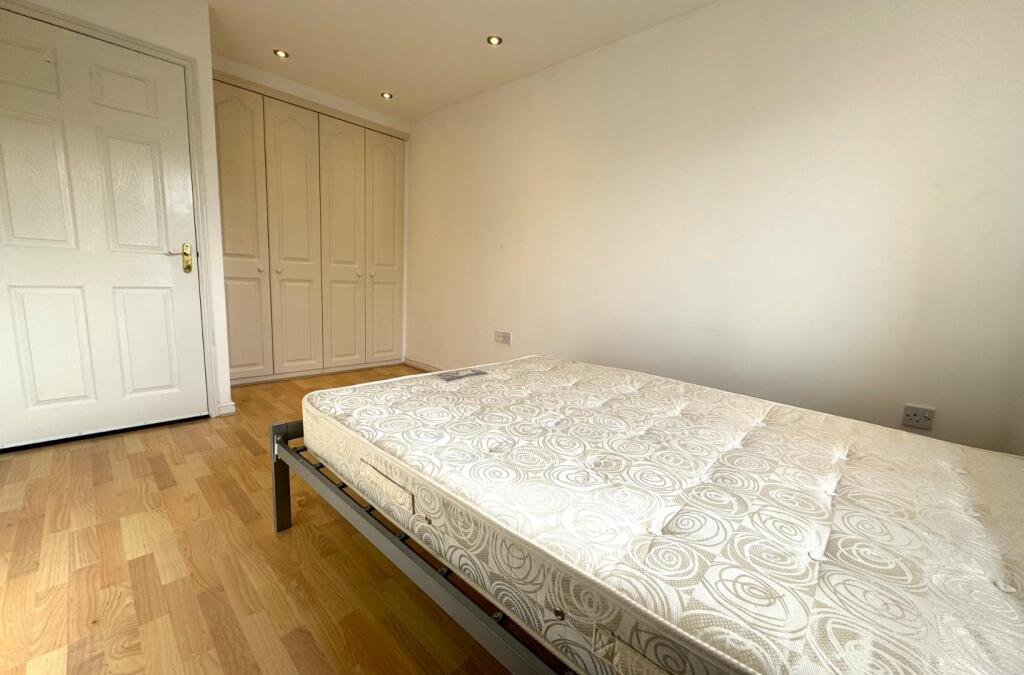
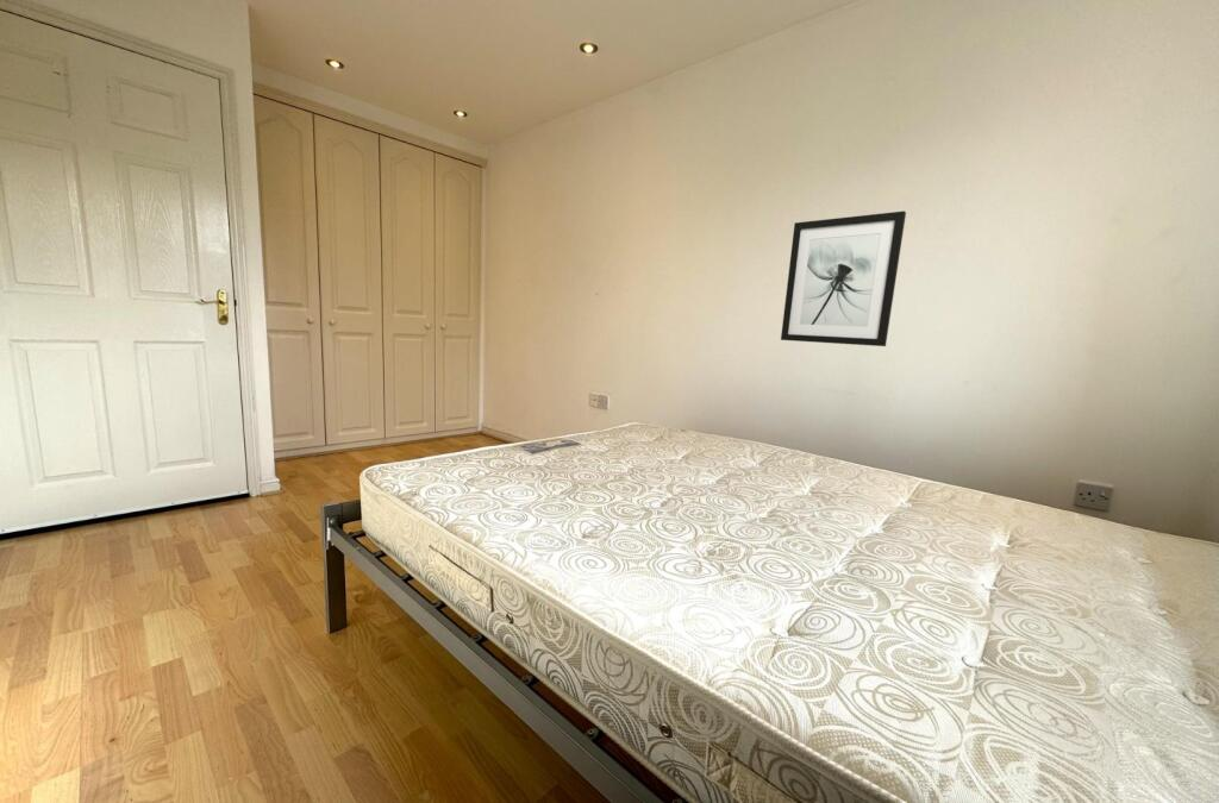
+ wall art (837, 281)
